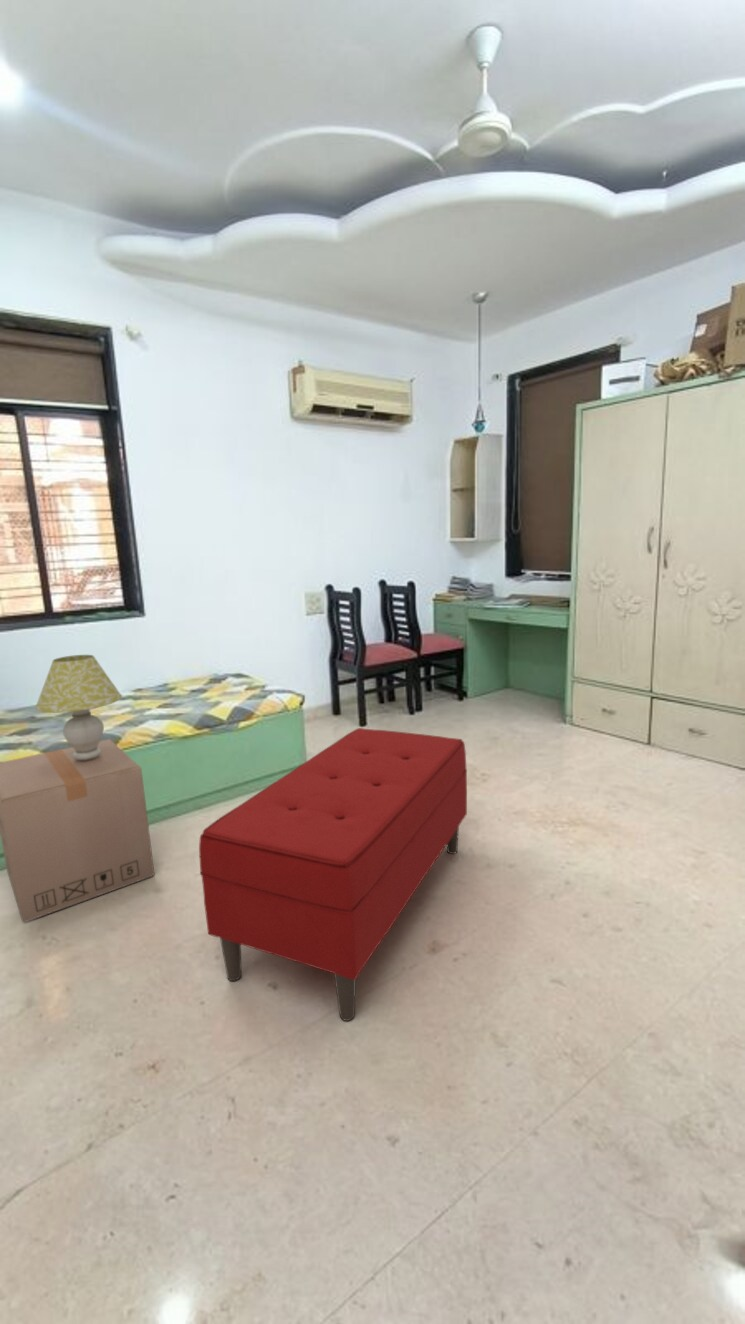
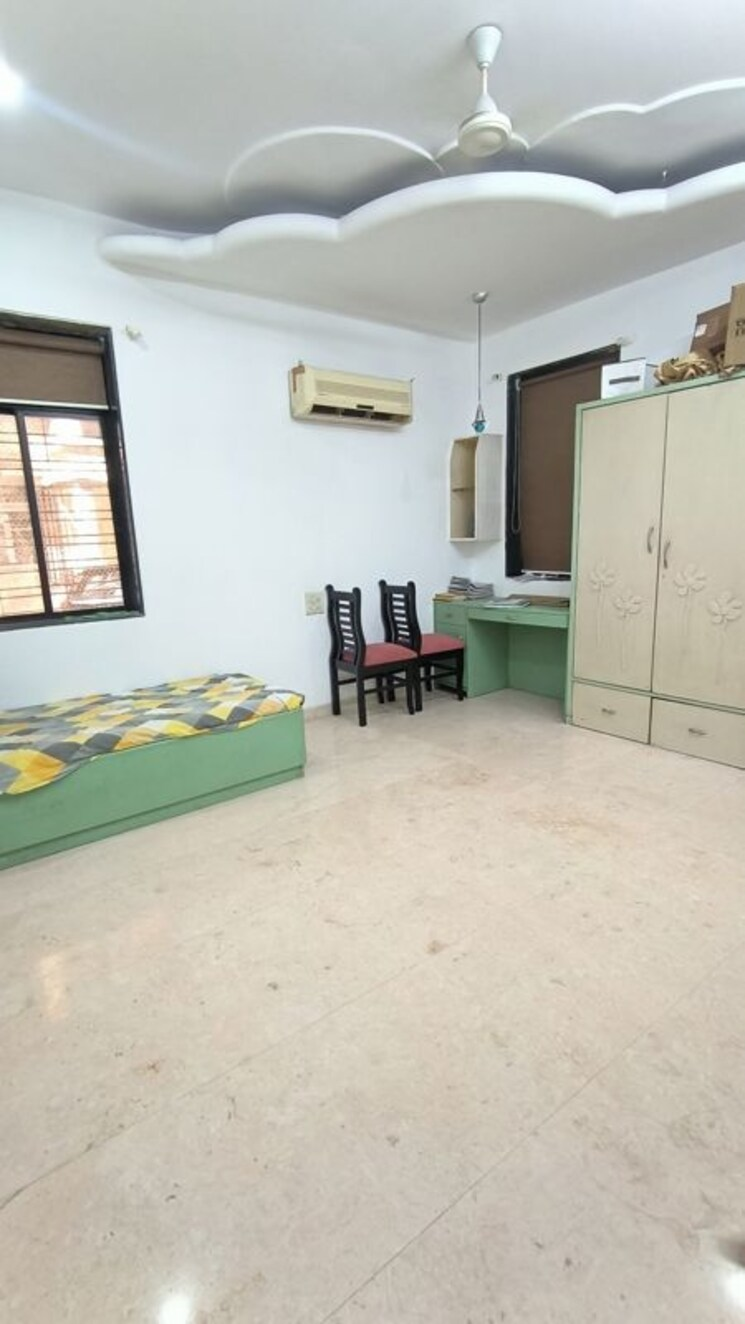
- table lamp (80, 708)
- bench (357, 842)
- cardboard box (71, 820)
